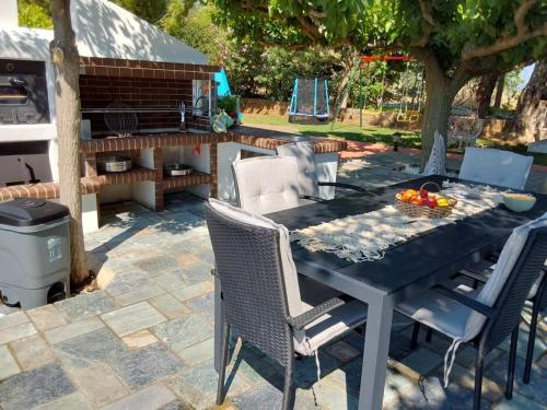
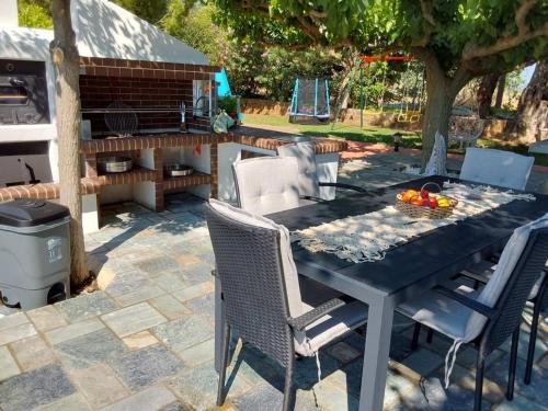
- cereal bowl (517, 203)
